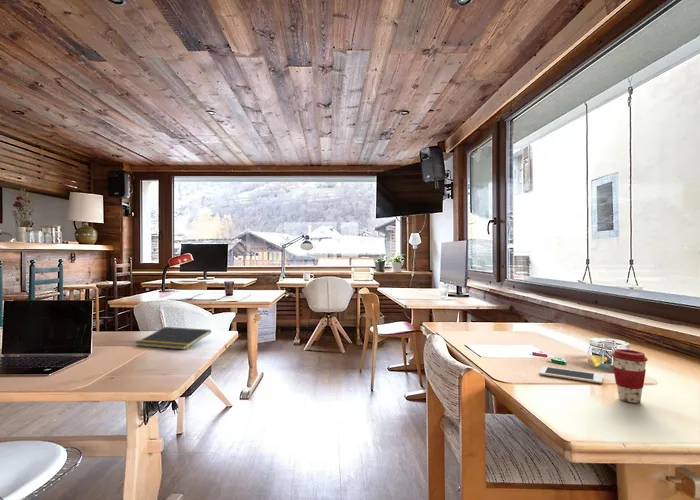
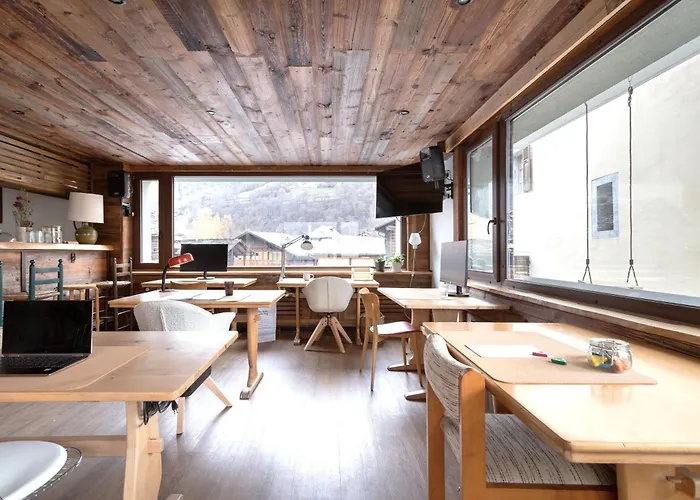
- coffee cup (629, 375)
- cell phone (570, 374)
- notepad (174, 337)
